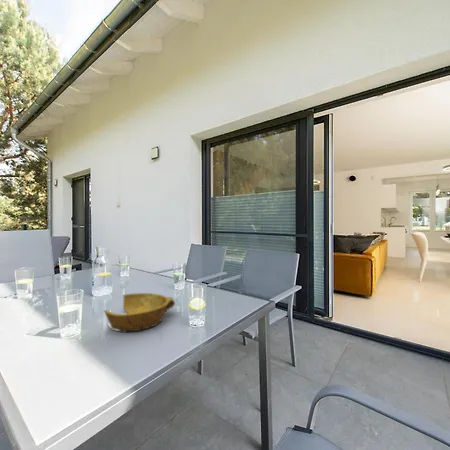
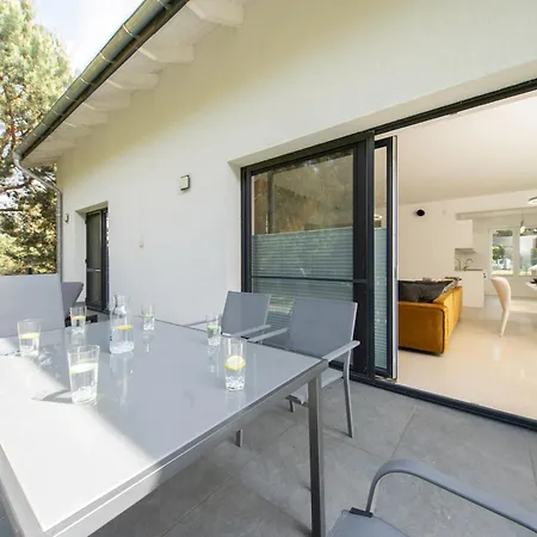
- bowl (138, 310)
